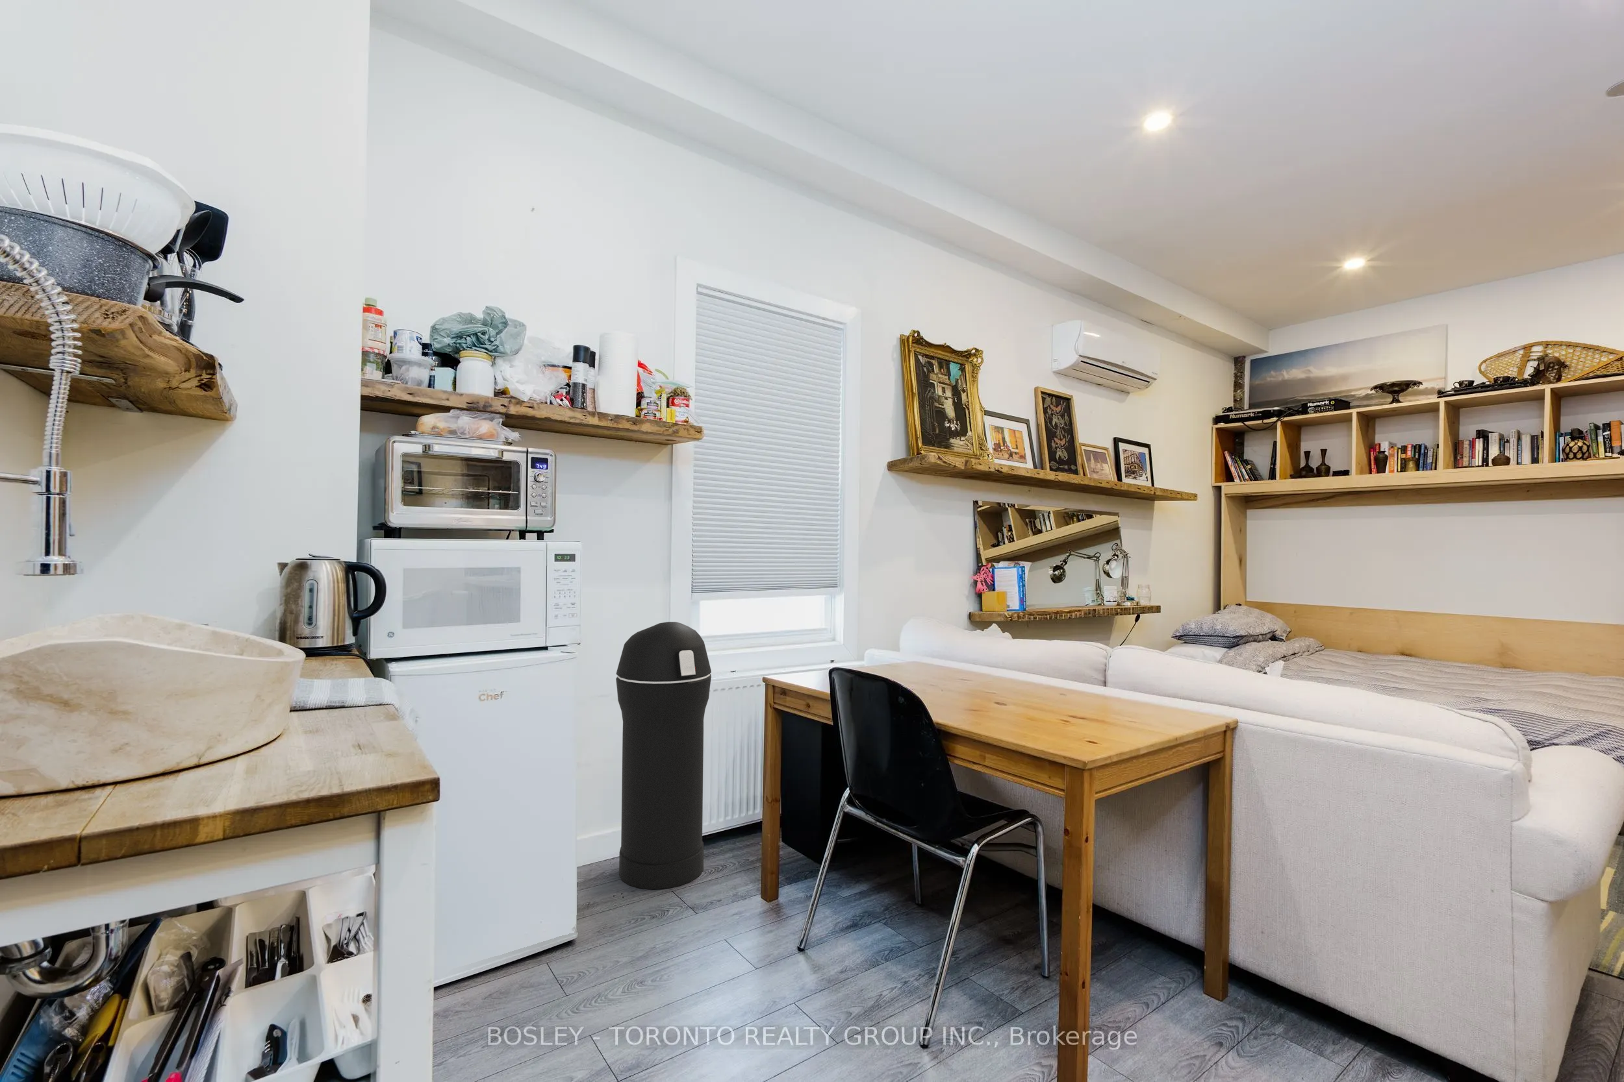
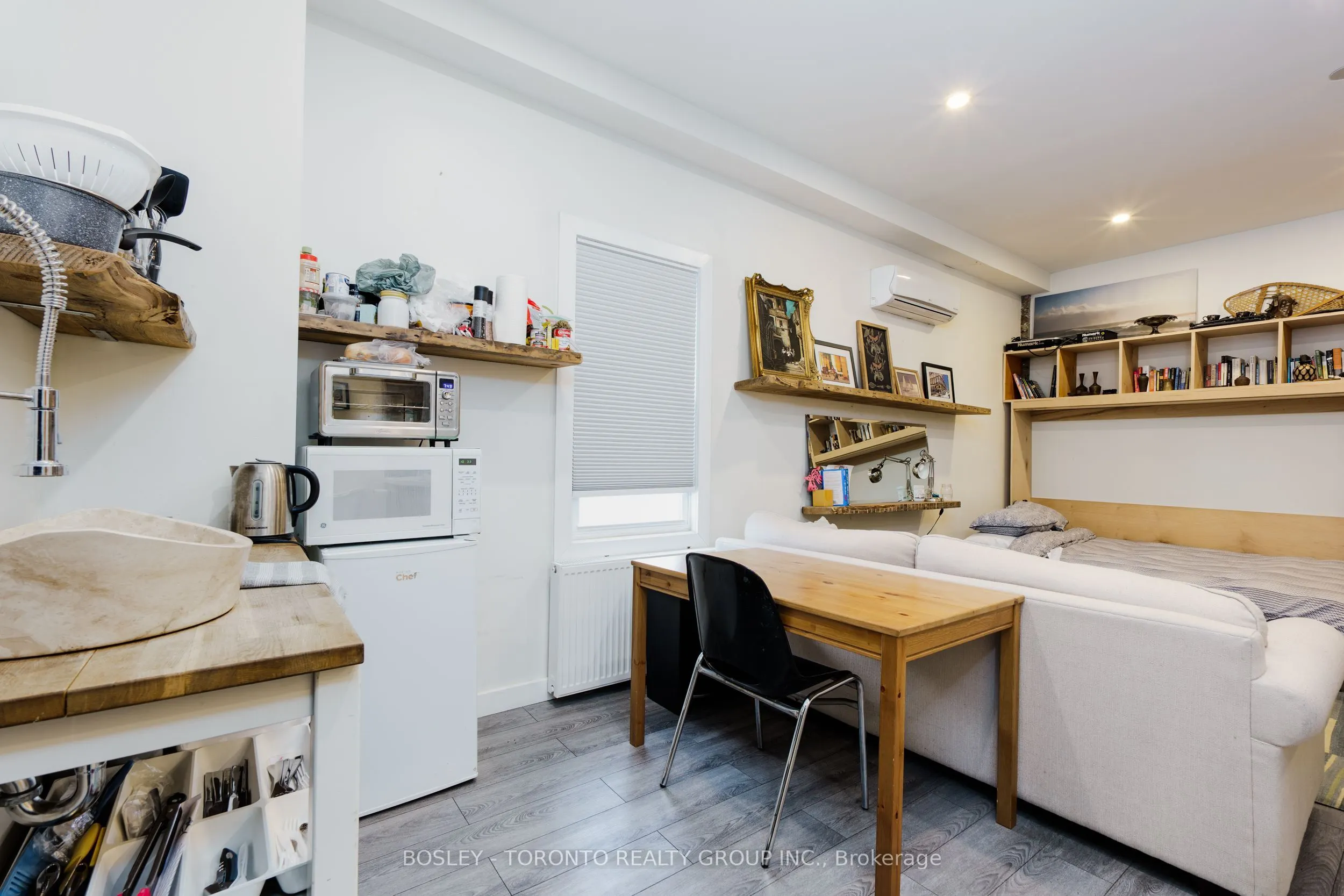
- trash can (665, 745)
